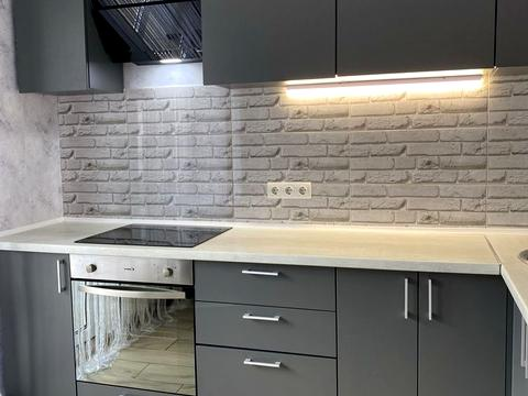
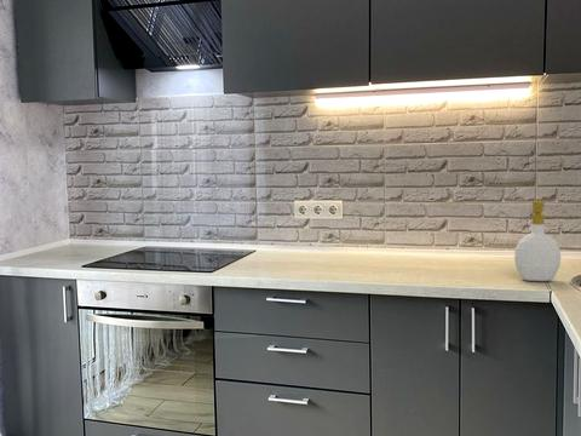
+ soap bottle (536, 240)
